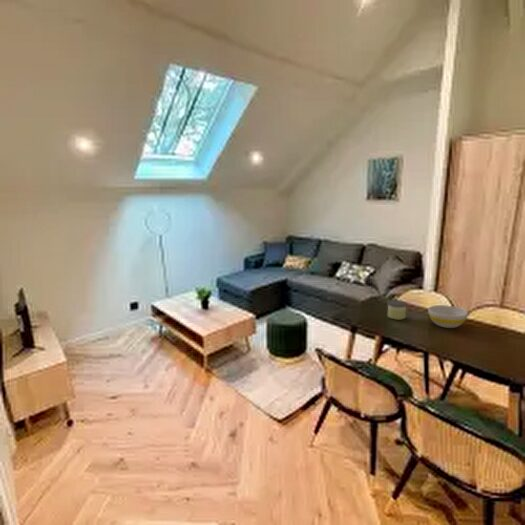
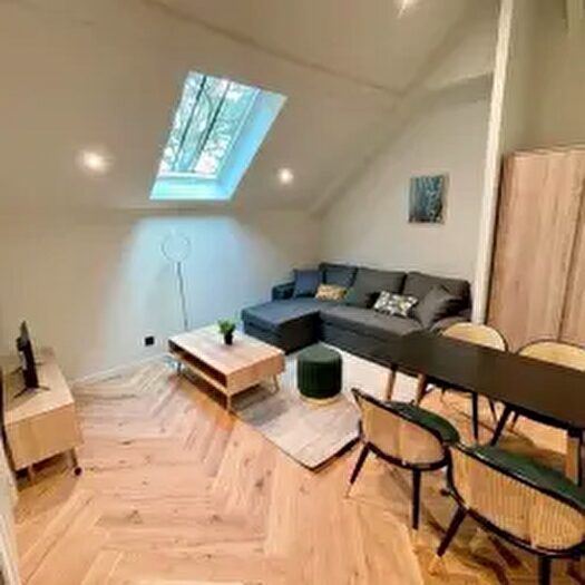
- candle (396, 310)
- bowl (447, 317)
